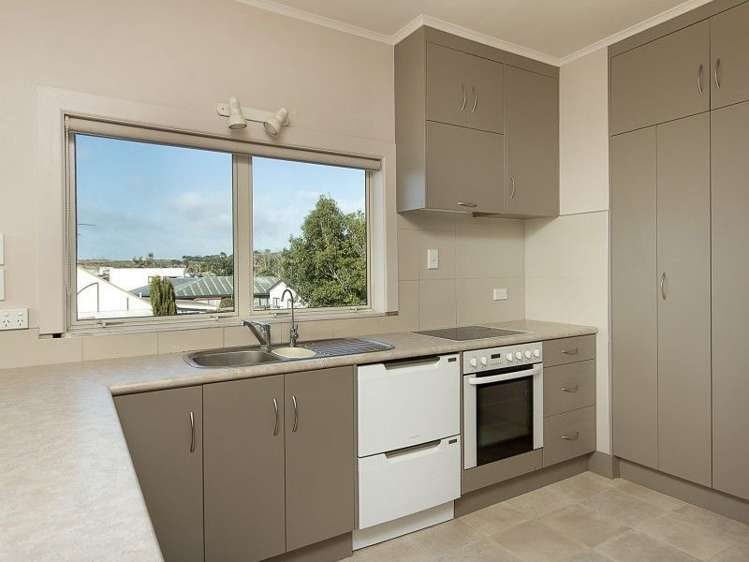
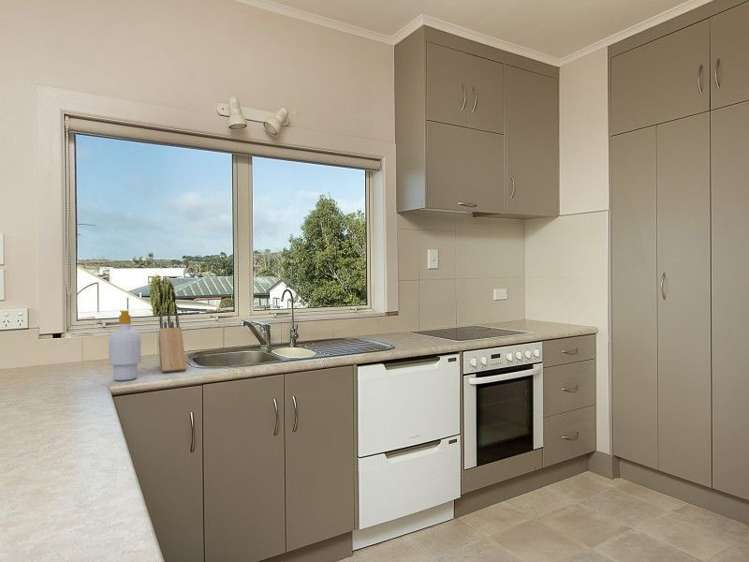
+ knife block (171, 341)
+ soap bottle (125, 344)
